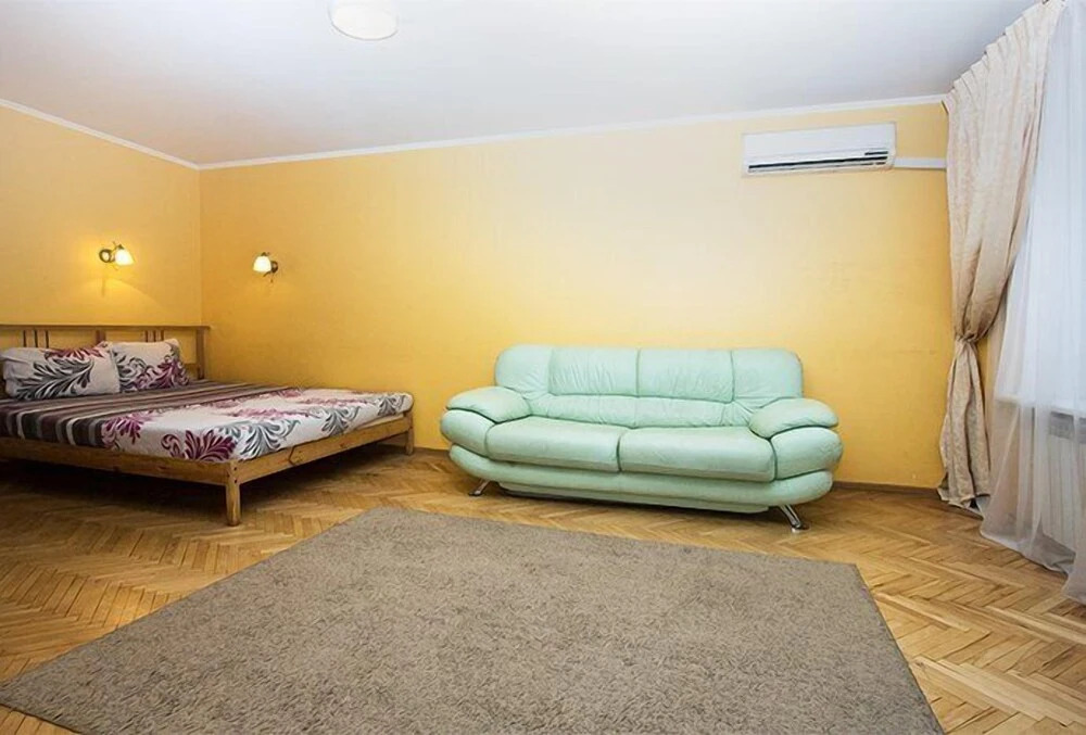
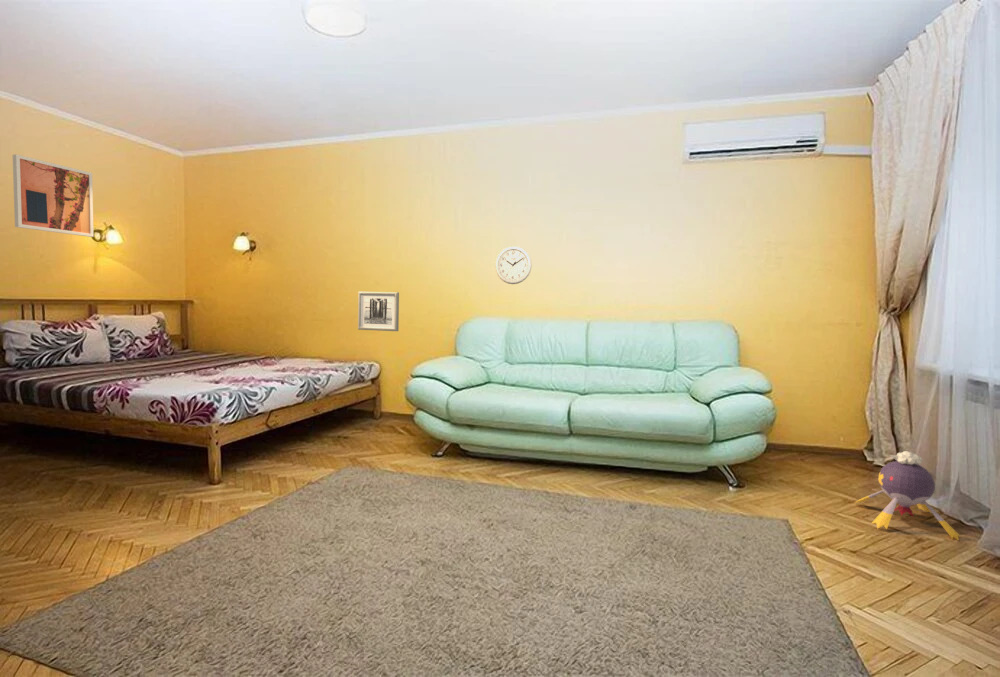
+ wall art (55, 198)
+ plush toy (906, 486)
+ wall art (378, 311)
+ wall clock (513, 265)
